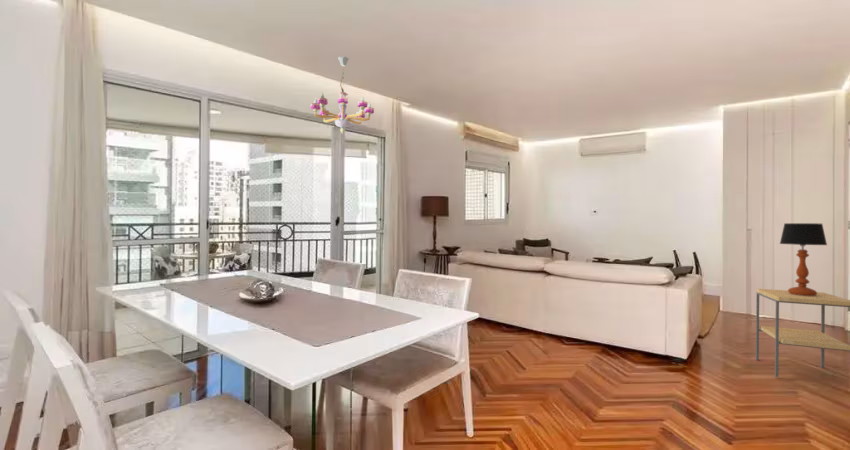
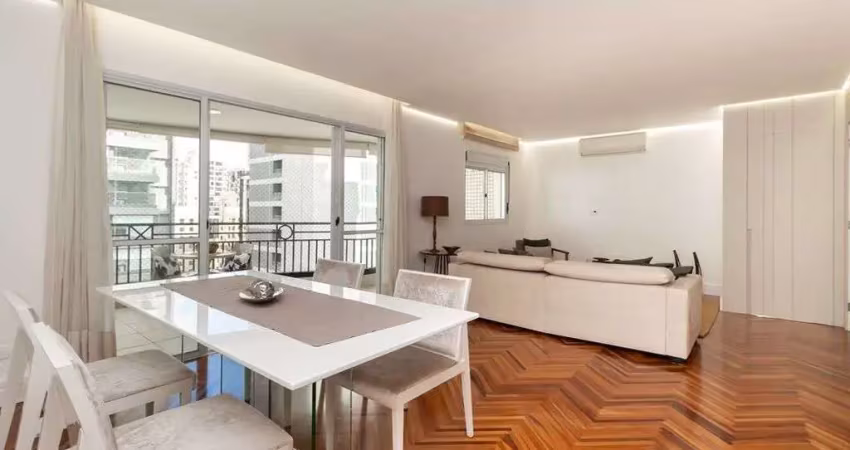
- table lamp (802, 258)
- chandelier (342, 96)
- side table (801, 334)
